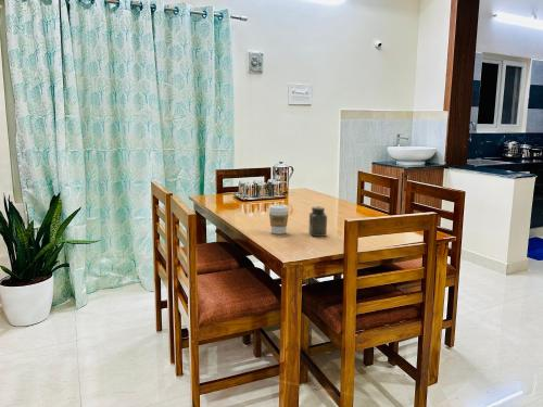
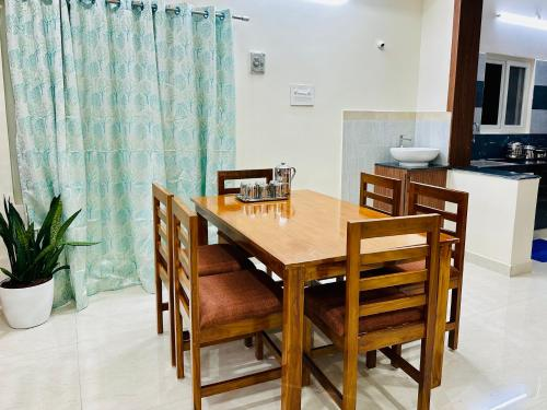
- salt shaker (317, 220)
- coffee cup (278, 218)
